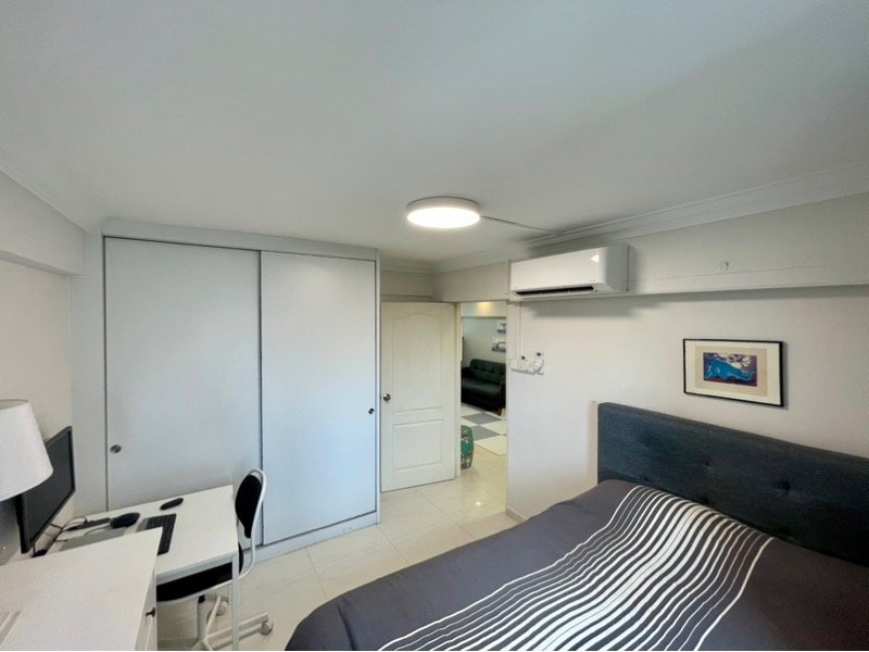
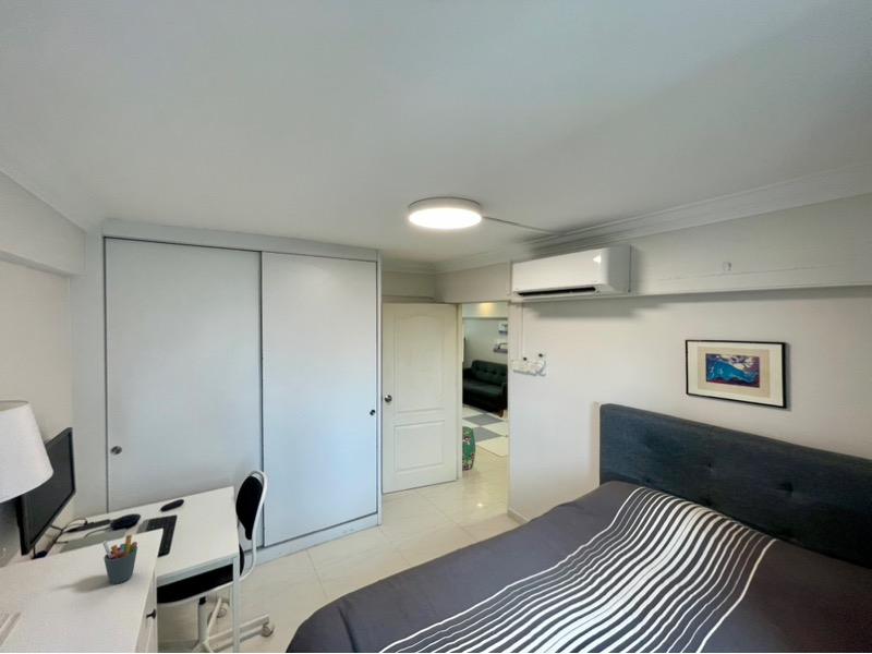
+ pen holder (121, 557)
